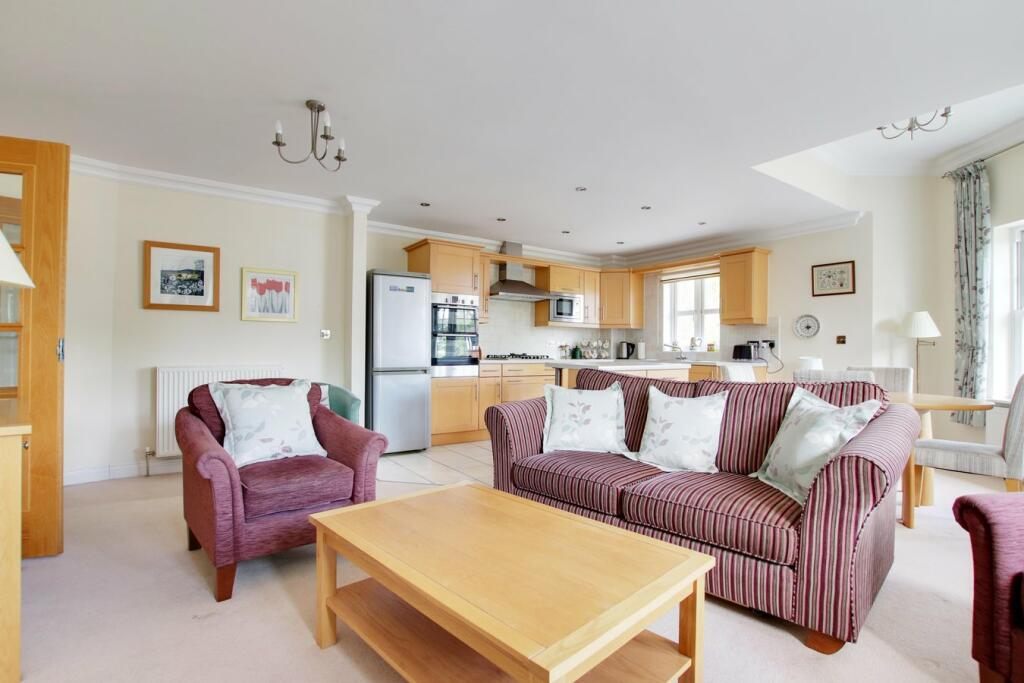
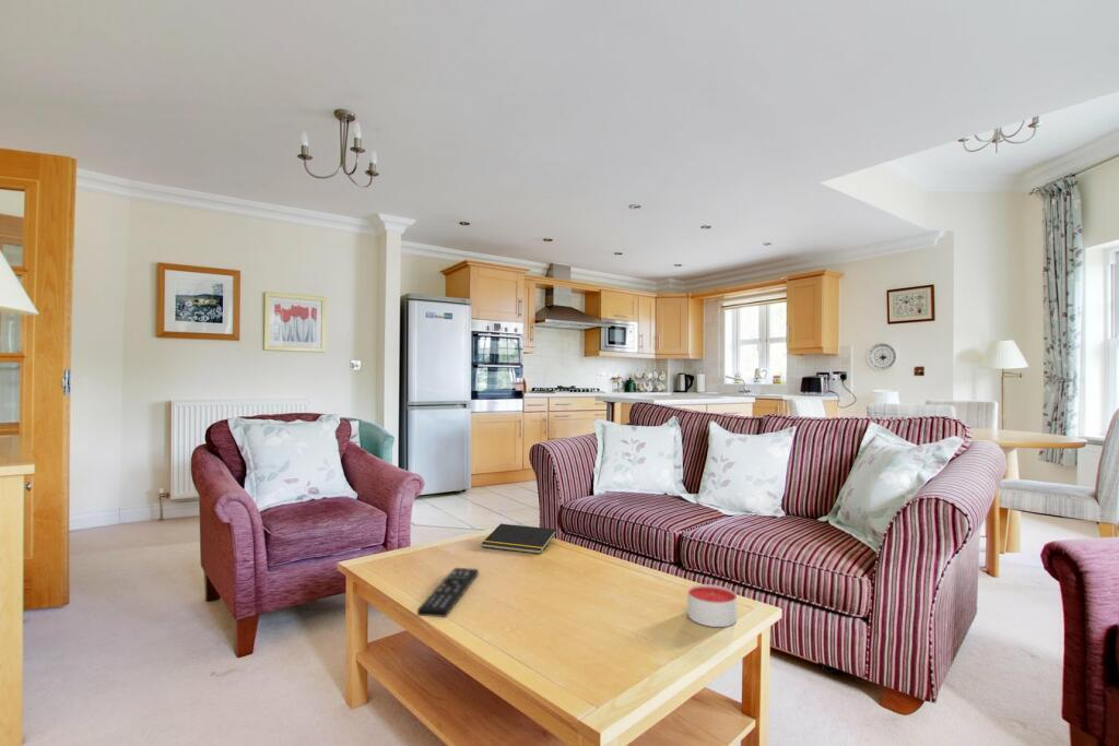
+ candle (711, 604)
+ remote control (450, 589)
+ notepad (519, 537)
